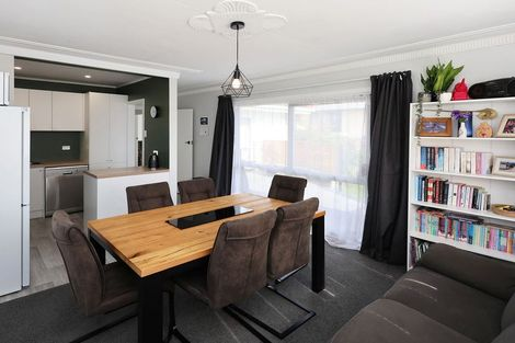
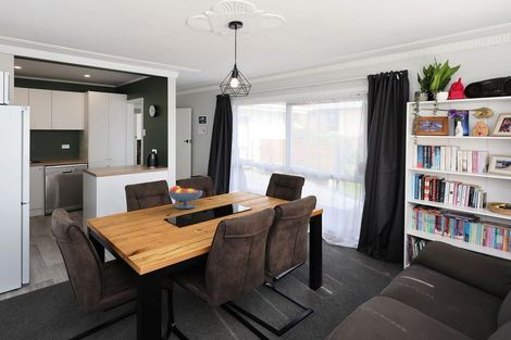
+ fruit bowl (185, 196)
